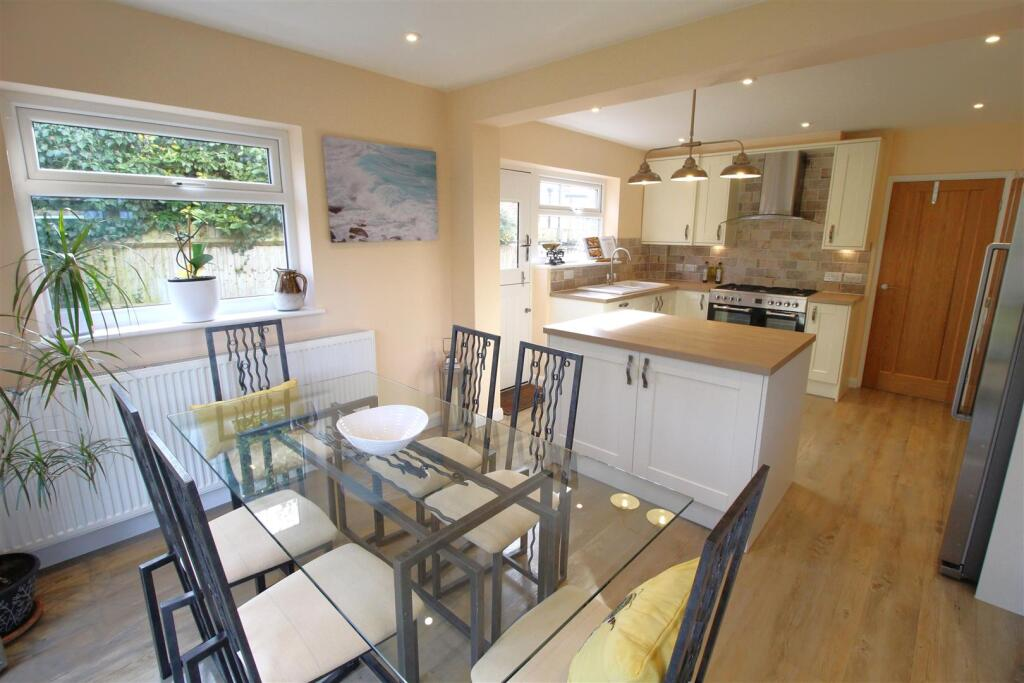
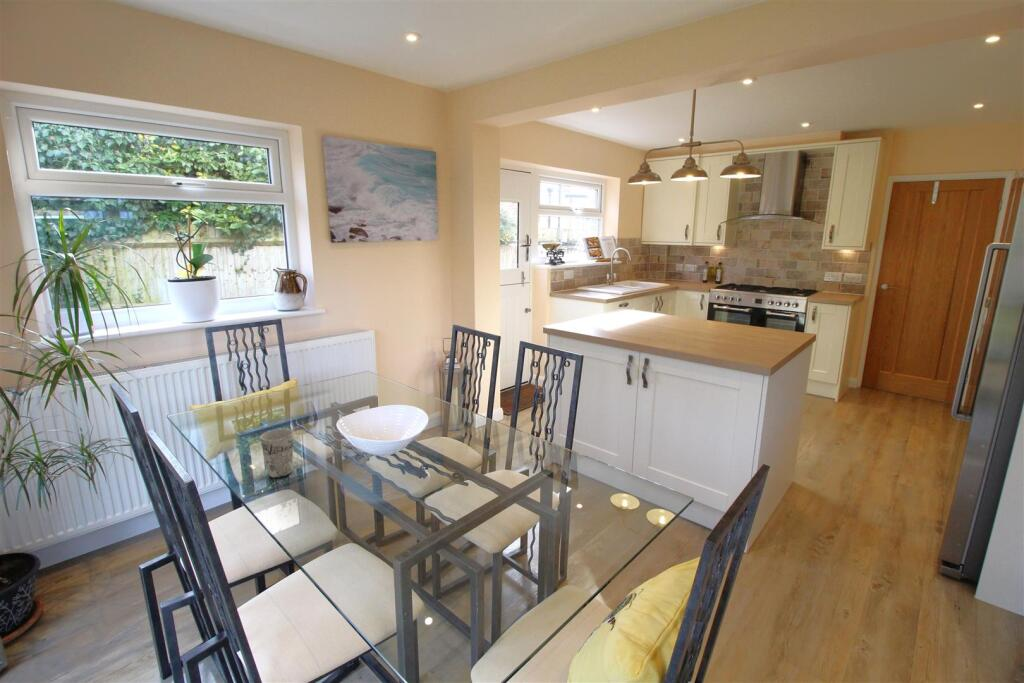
+ cup (278, 453)
